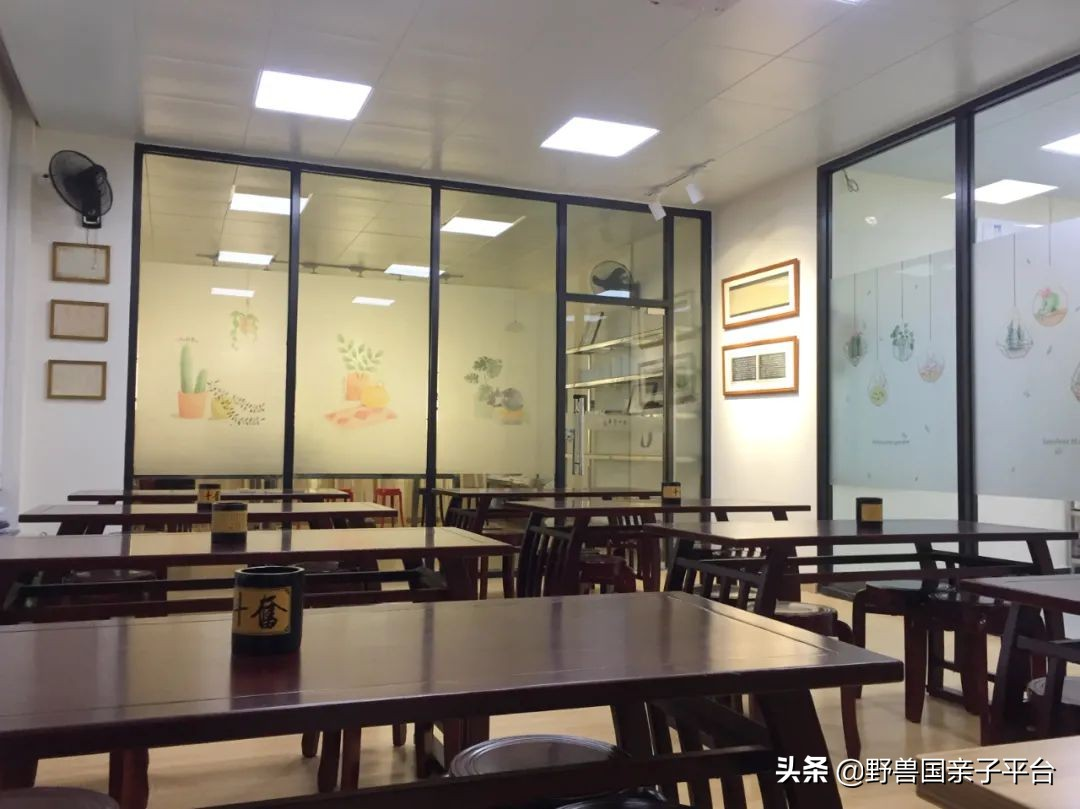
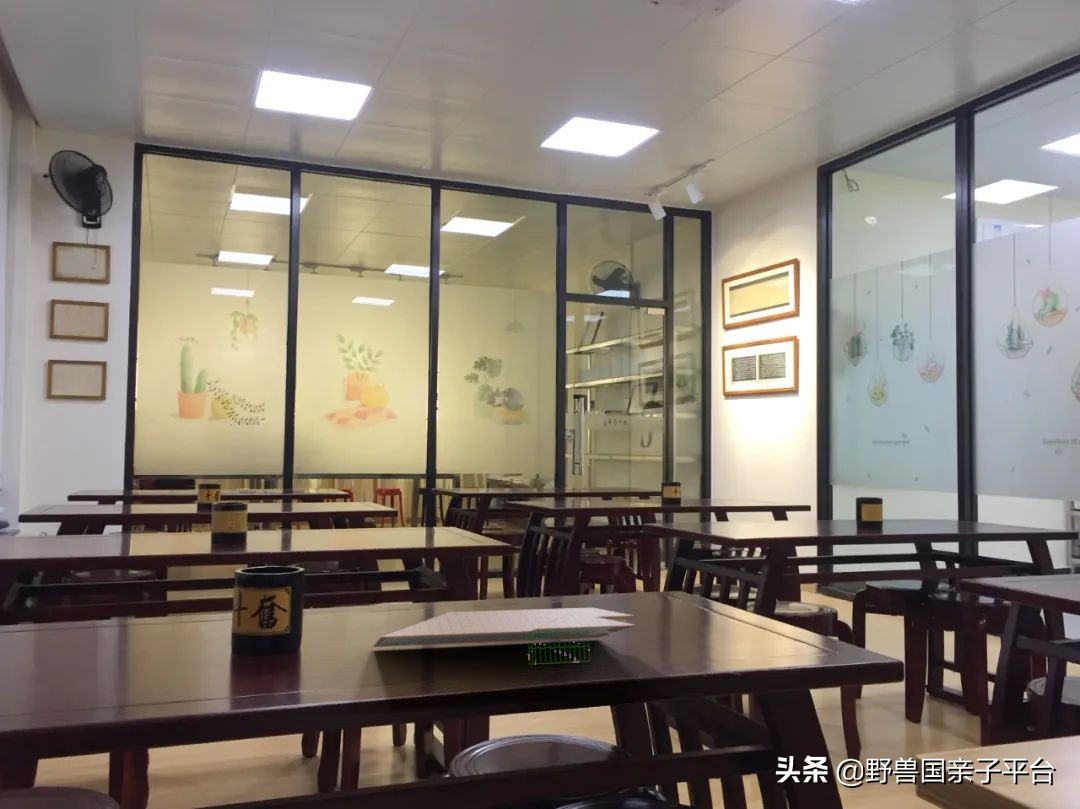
+ paper sheet (507, 634)
